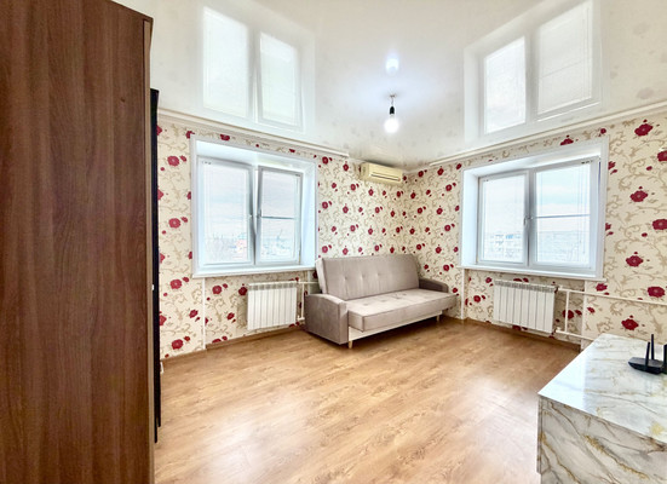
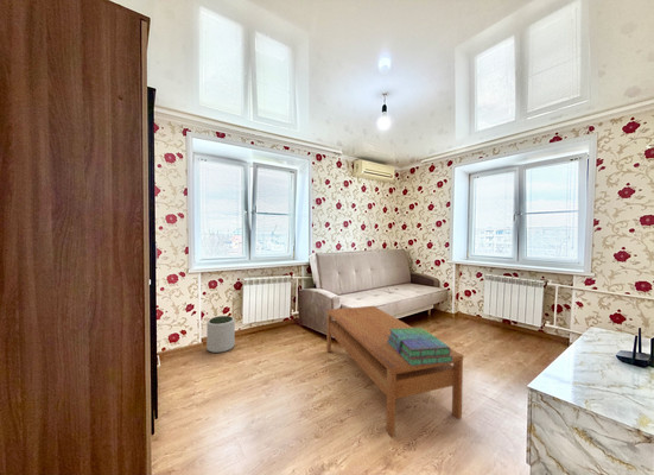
+ plant pot (221, 332)
+ coffee table (379, 352)
+ stack of books (417, 343)
